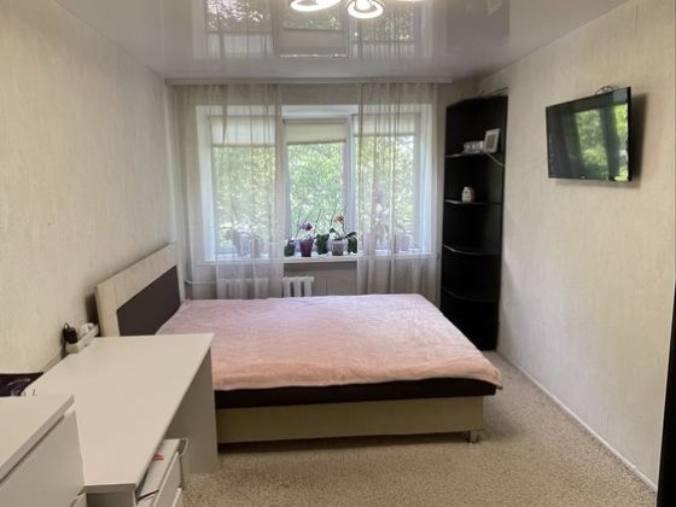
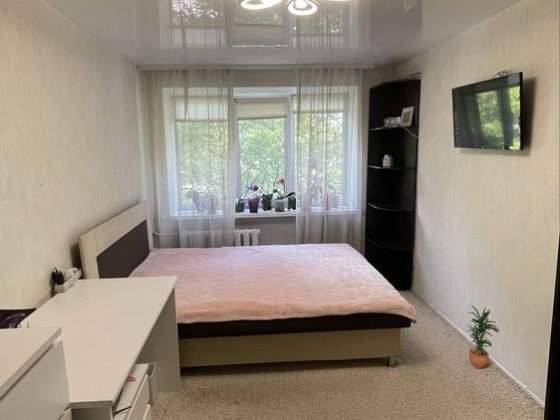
+ potted plant (482, 338)
